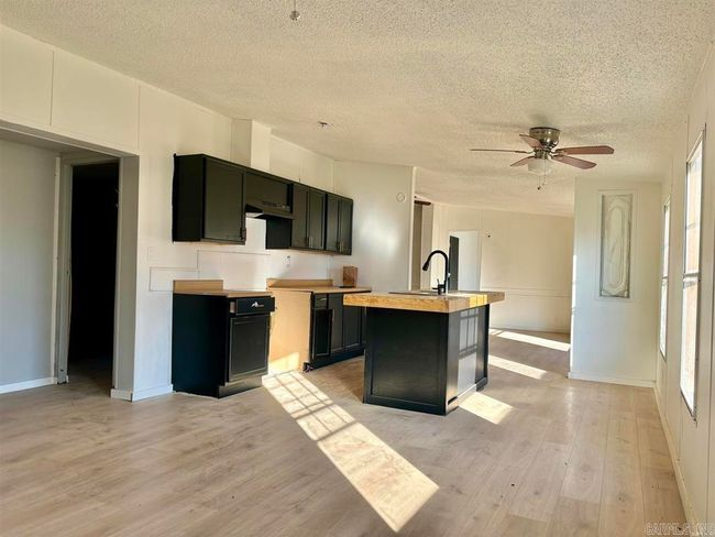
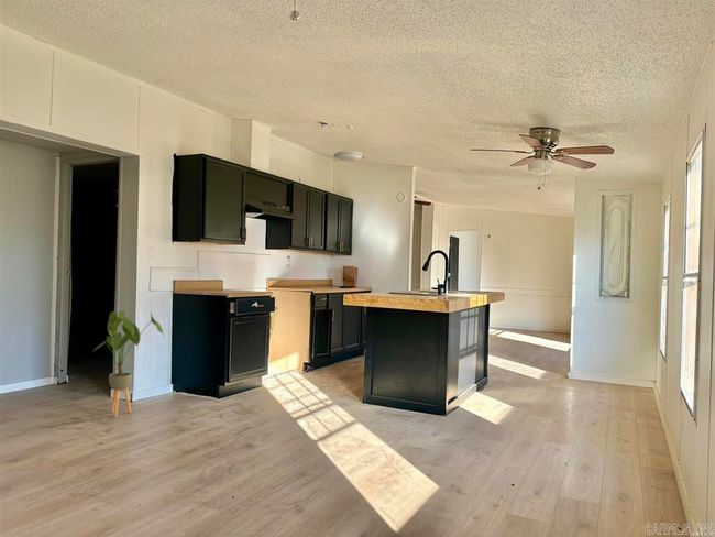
+ house plant (122, 360)
+ pendant light (349, 141)
